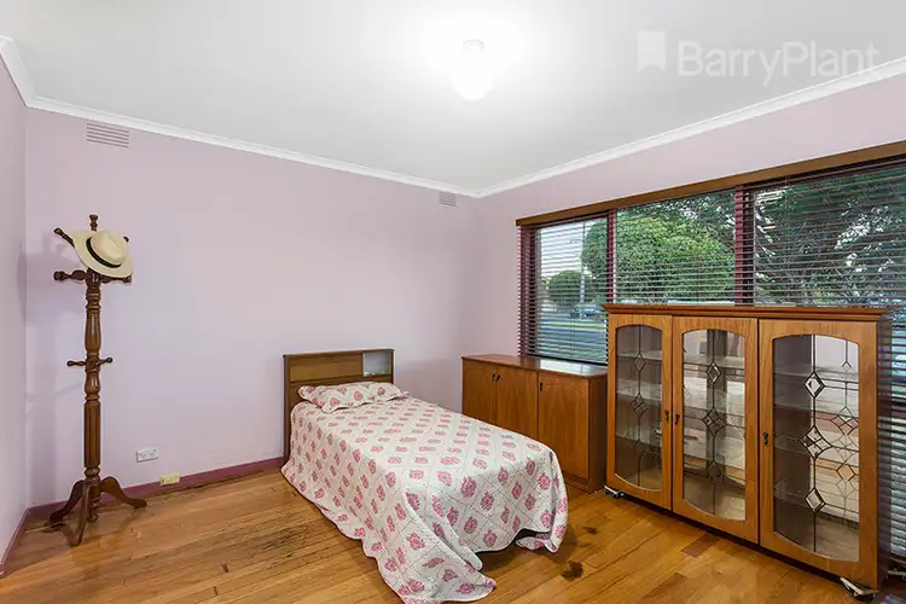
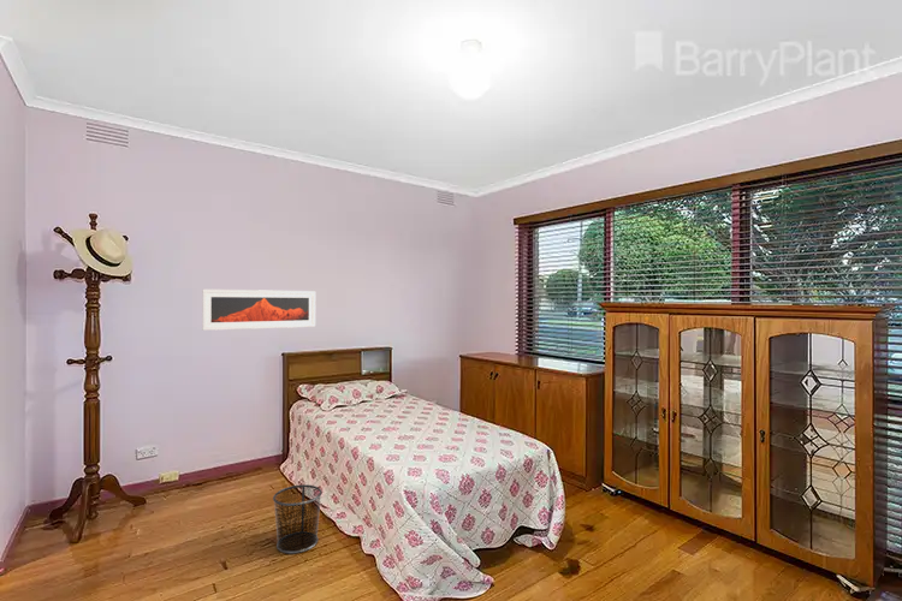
+ waste bin (297, 517)
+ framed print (262, 309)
